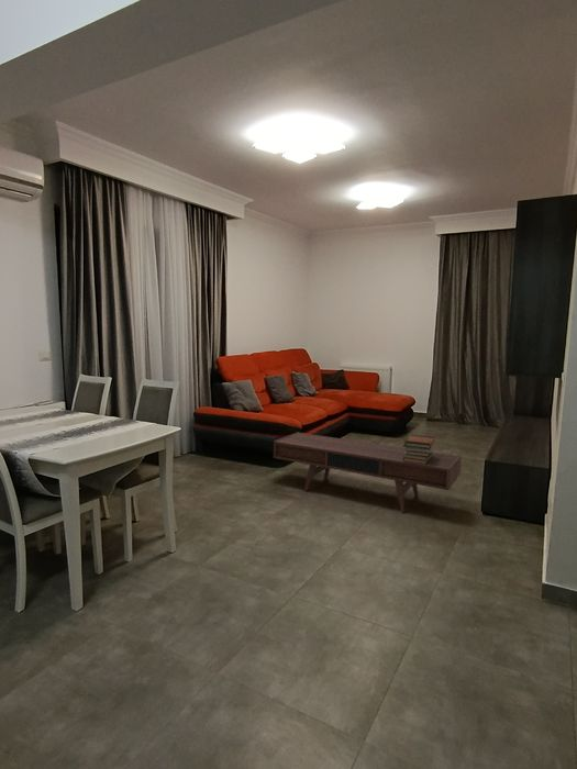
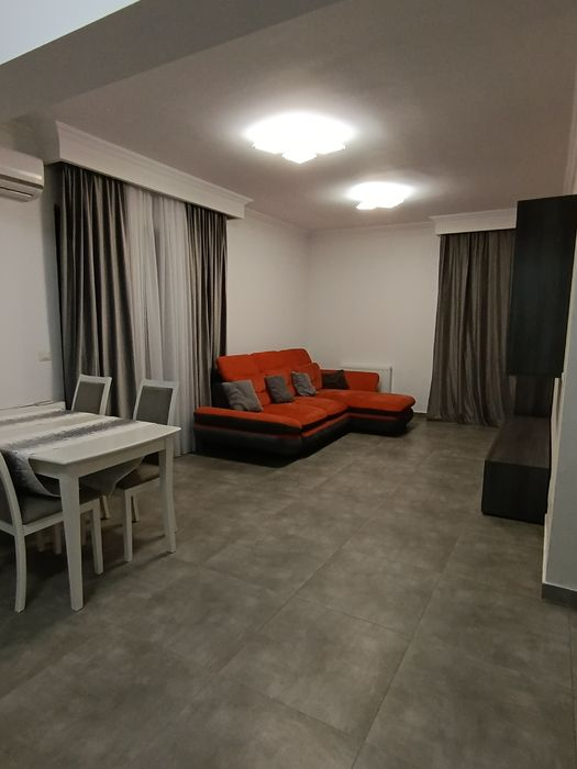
- book stack (419, 447)
- coffee table (362, 470)
